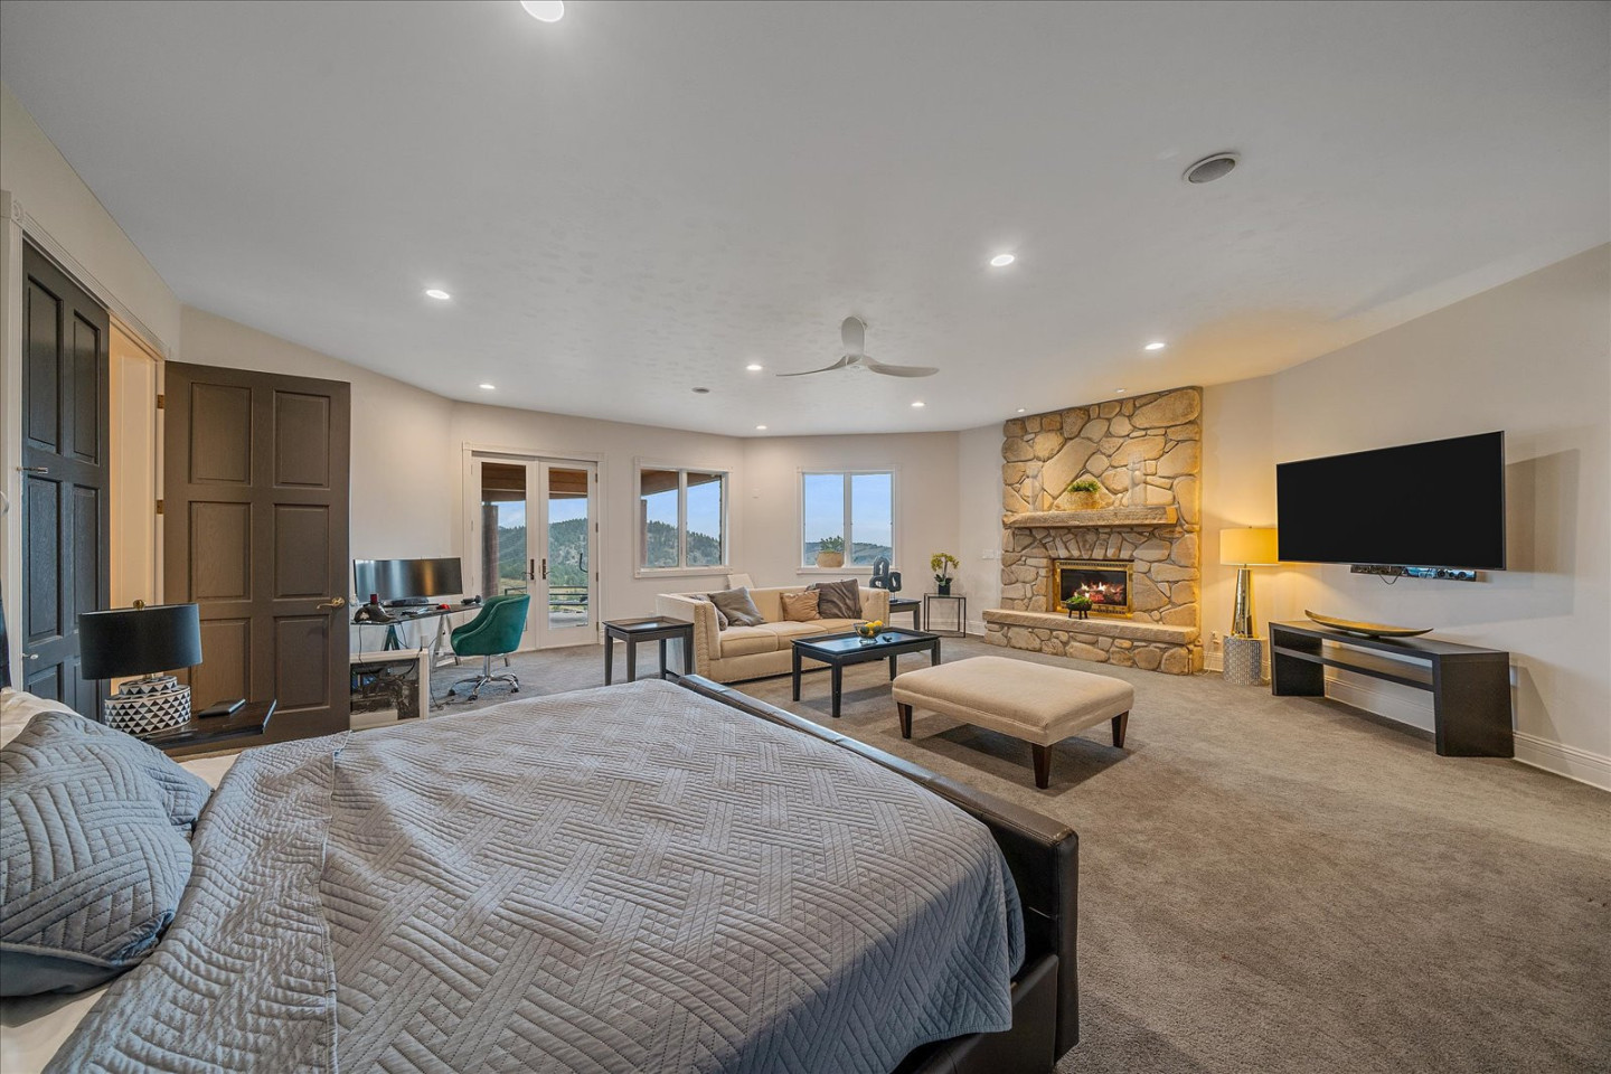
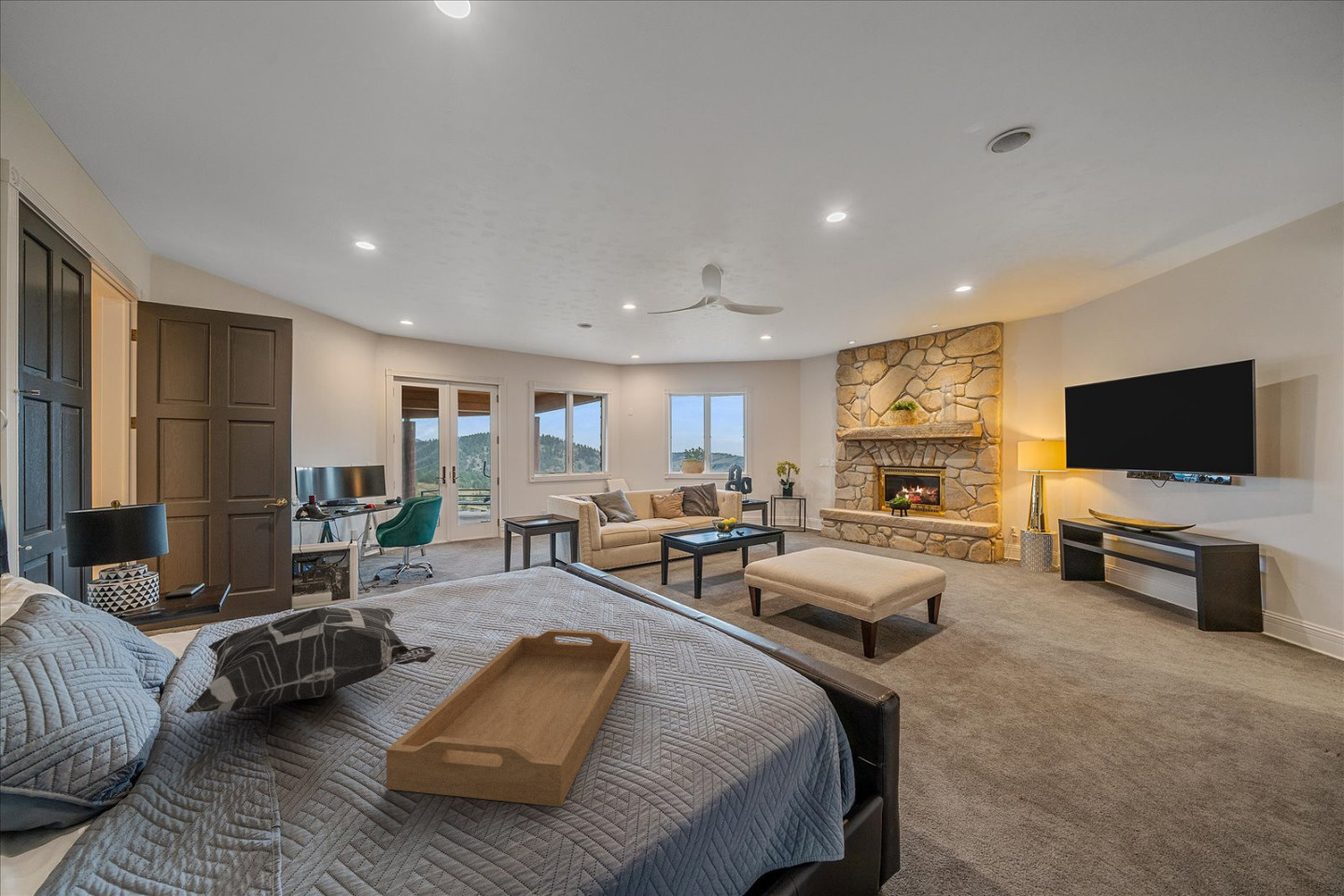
+ serving tray (535, 693)
+ decorative pillow (319, 651)
